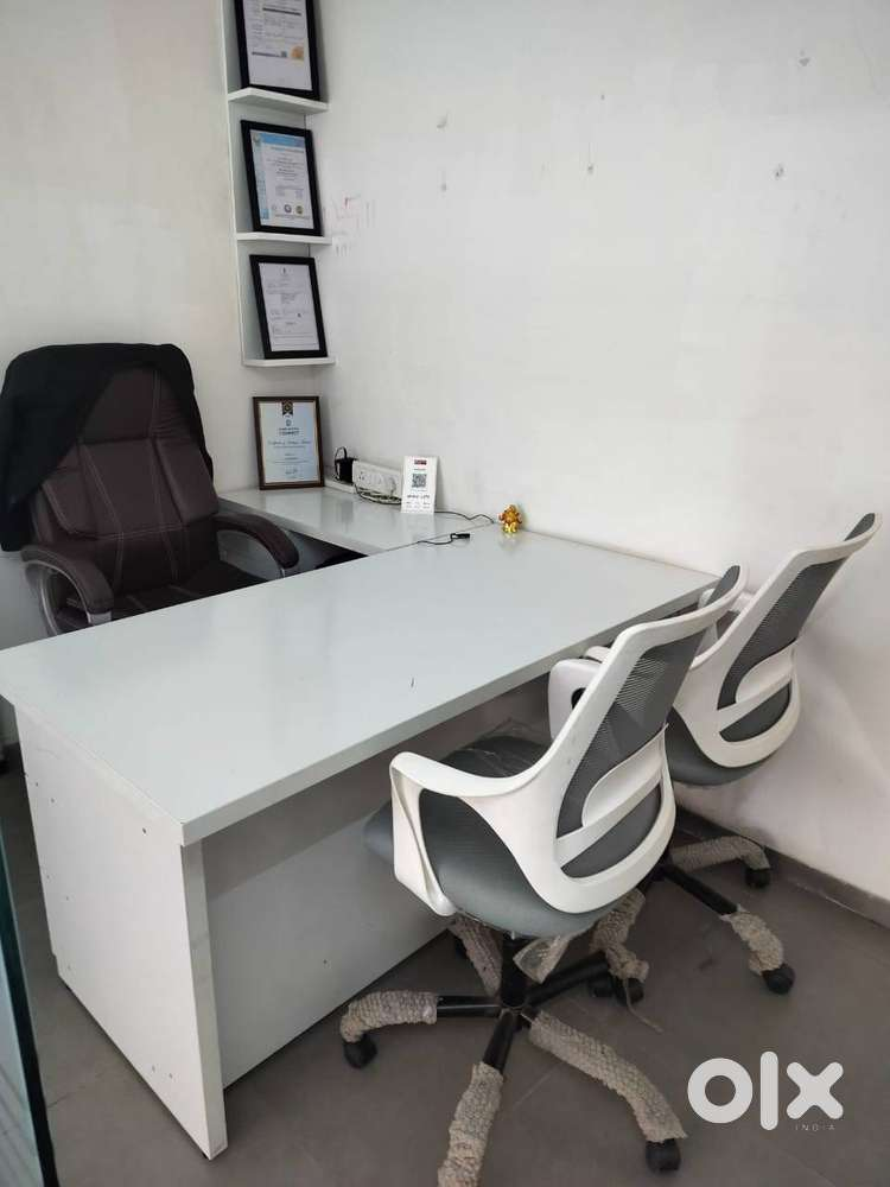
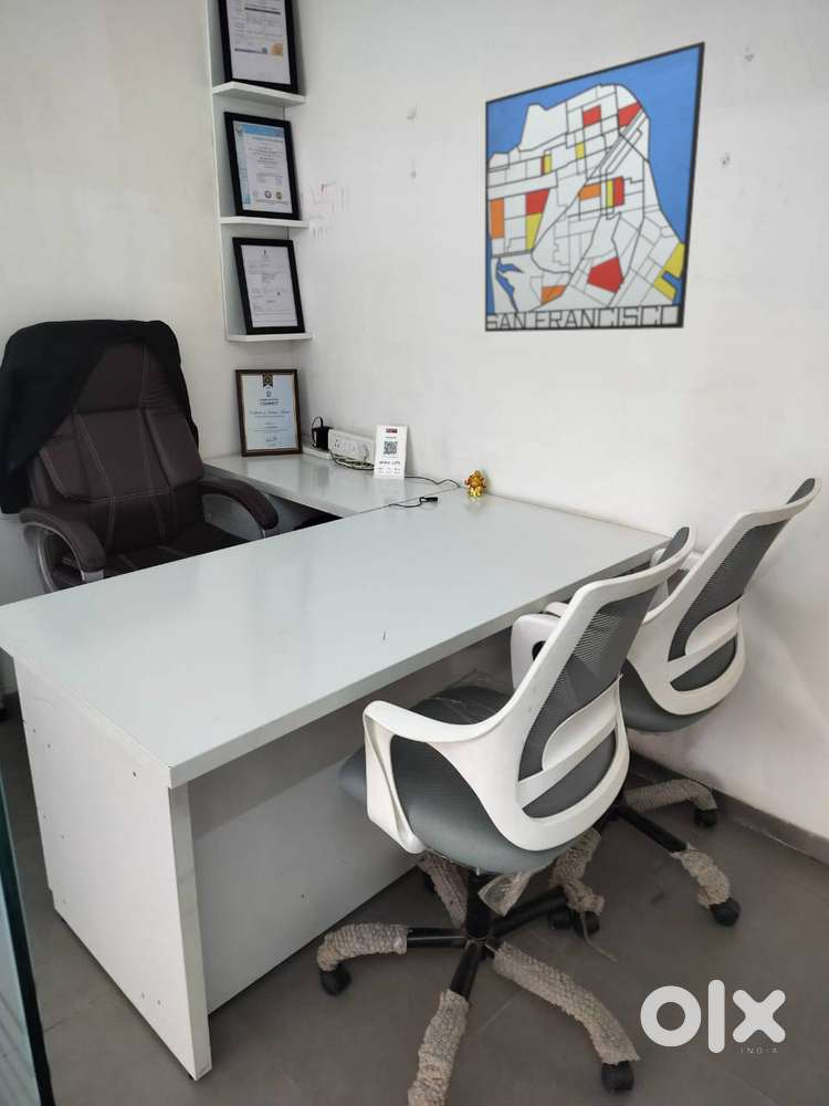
+ wall art (578, 208)
